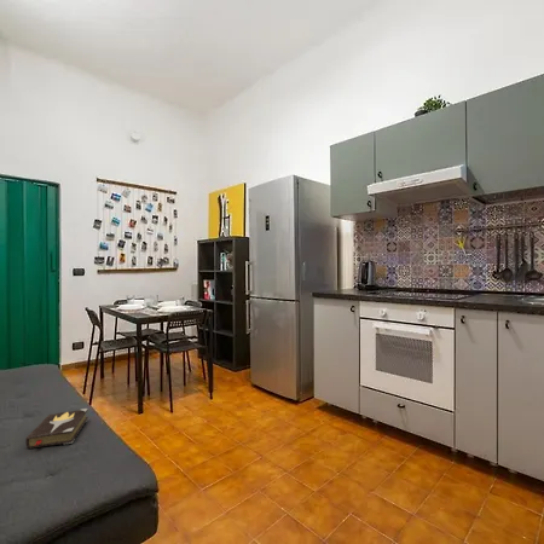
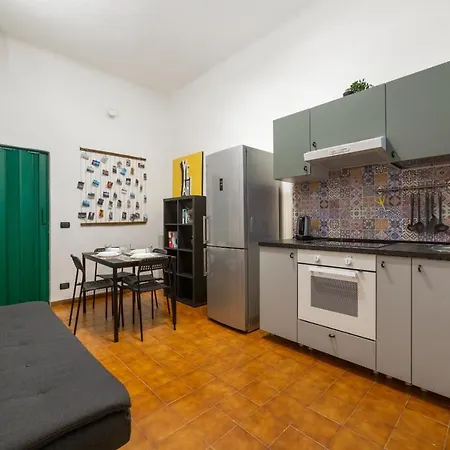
- hardback book (59, 426)
